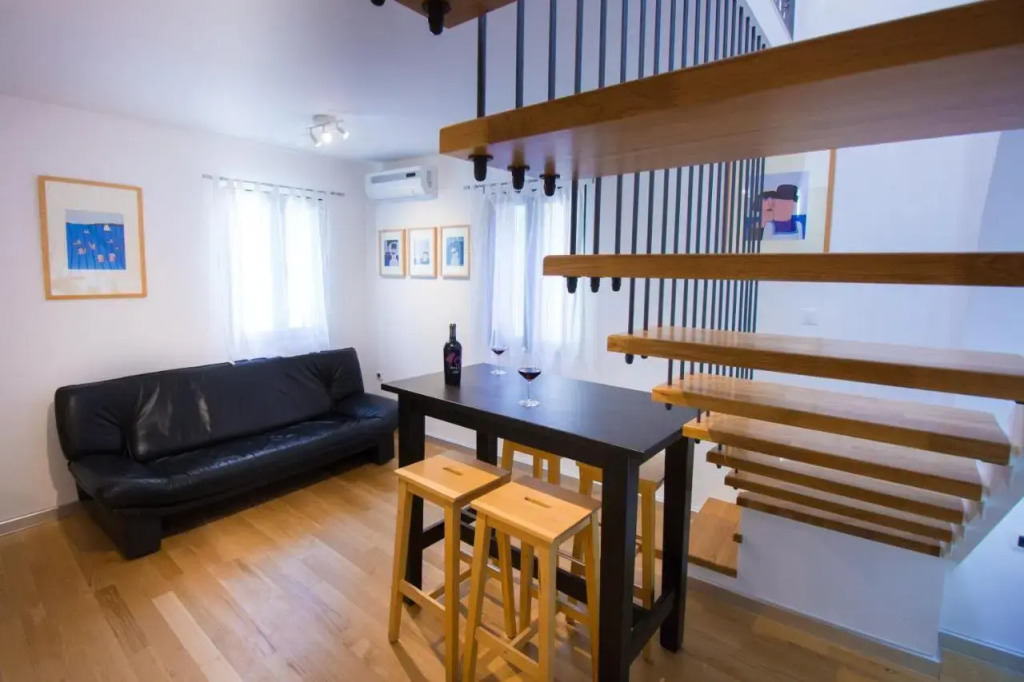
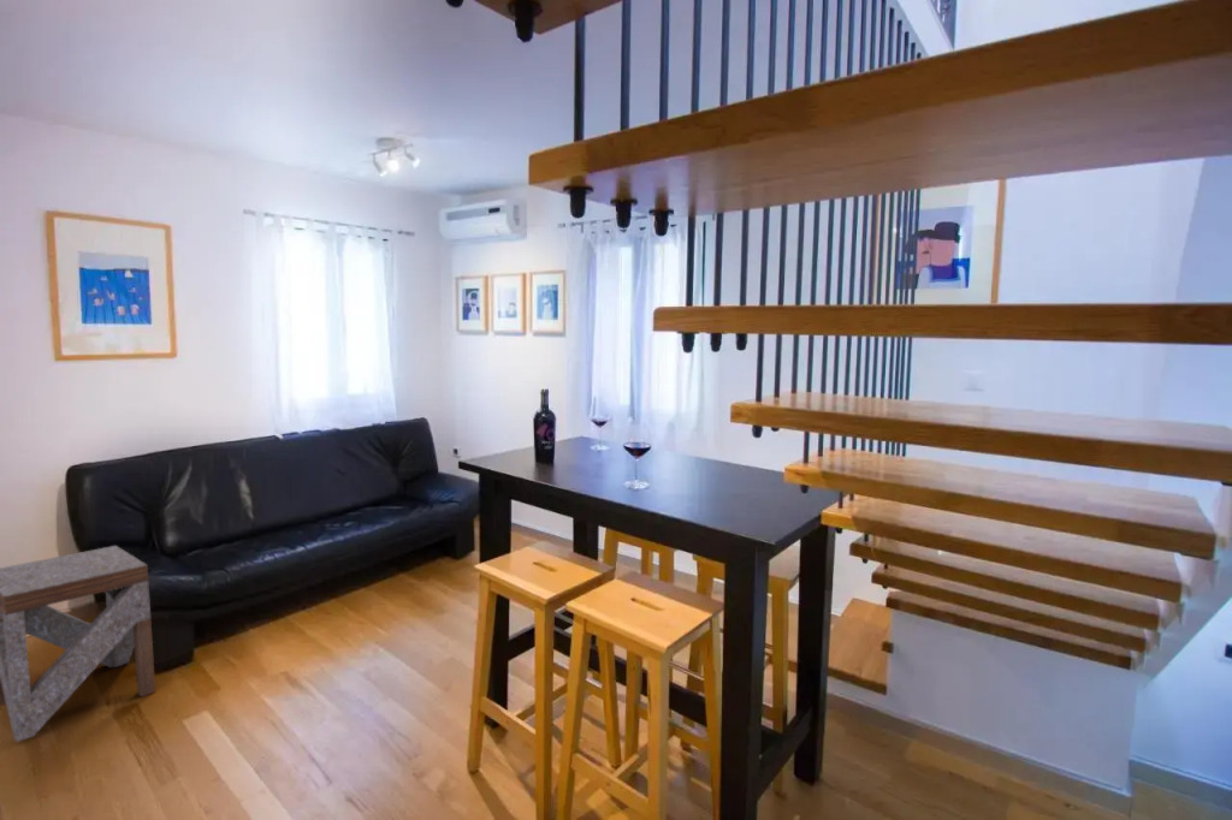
+ side table (71, 632)
